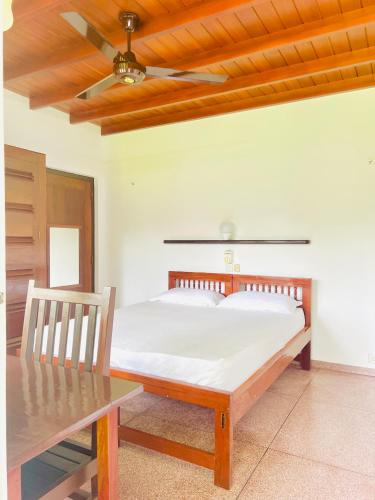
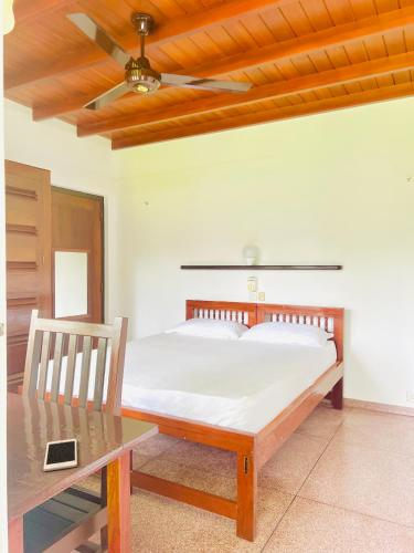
+ cell phone (61, 453)
